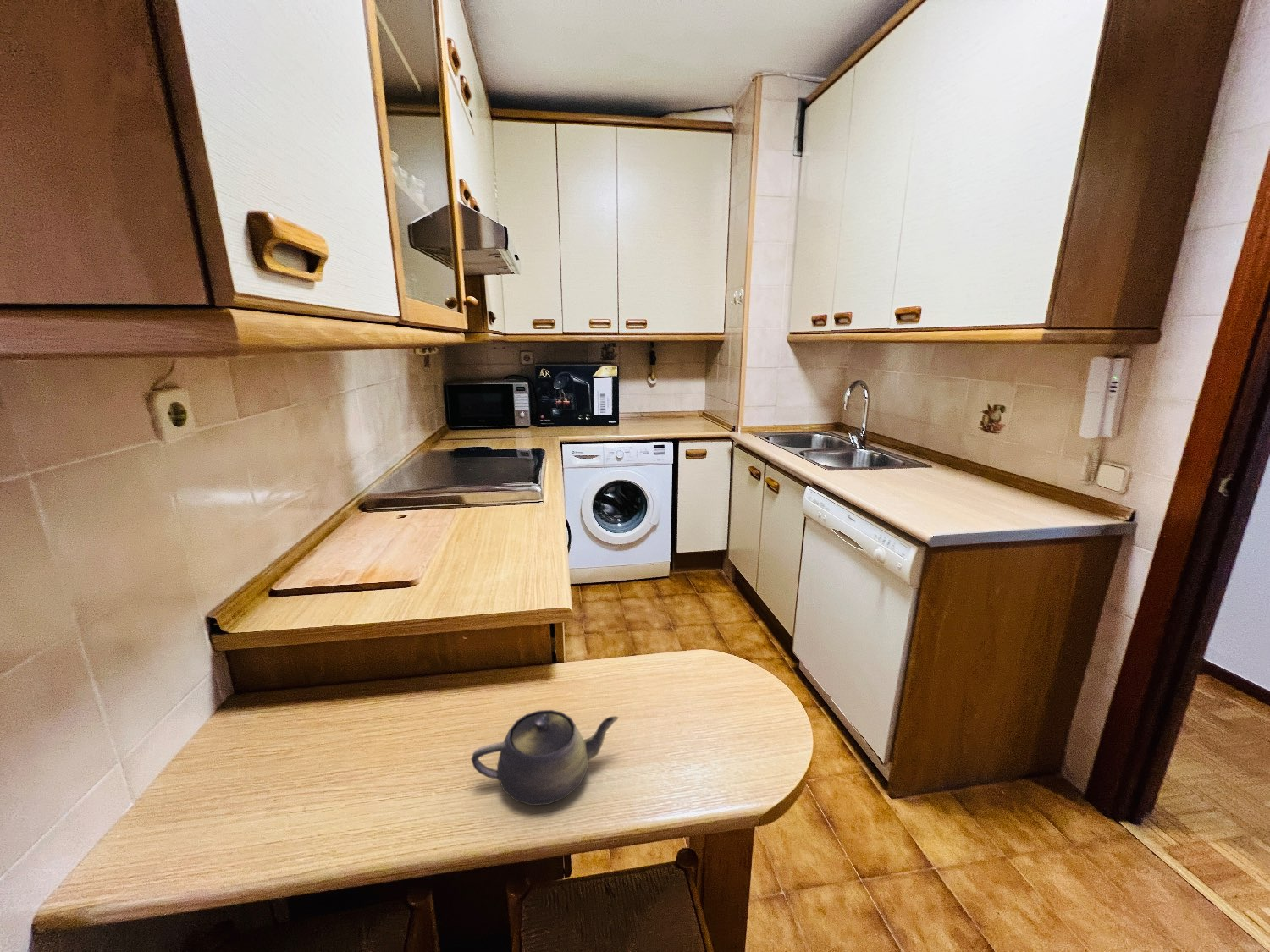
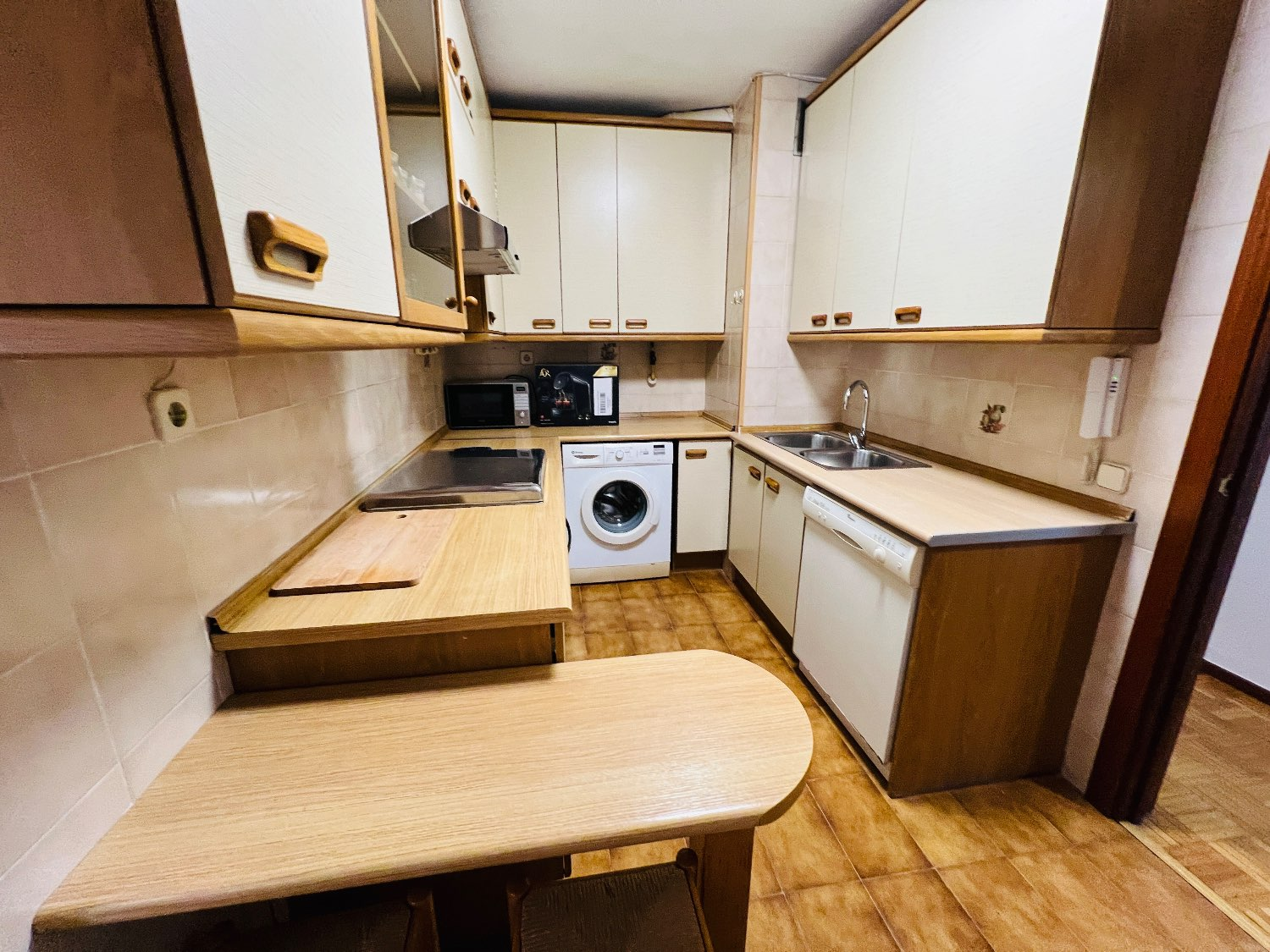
- teapot (548, 748)
